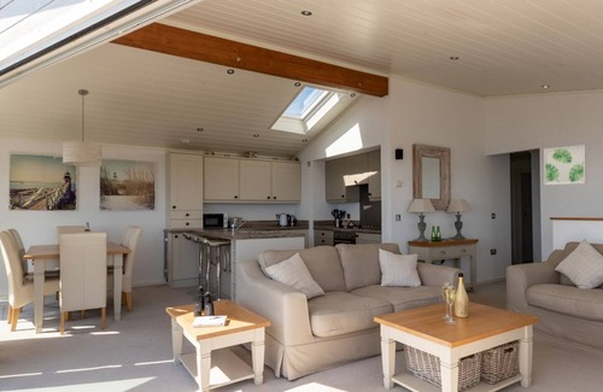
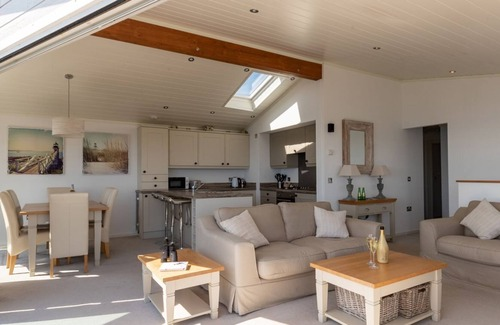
- wall art (564, 165)
